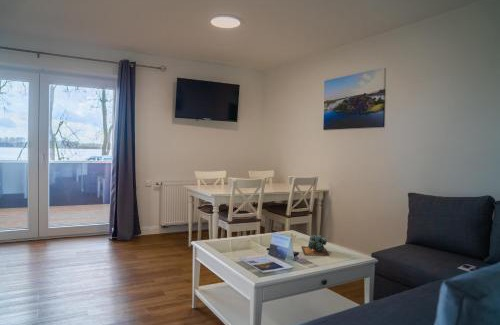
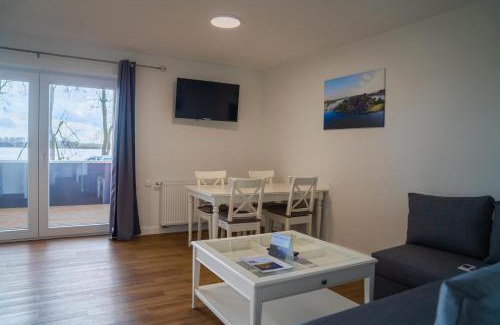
- succulent plant (314, 243)
